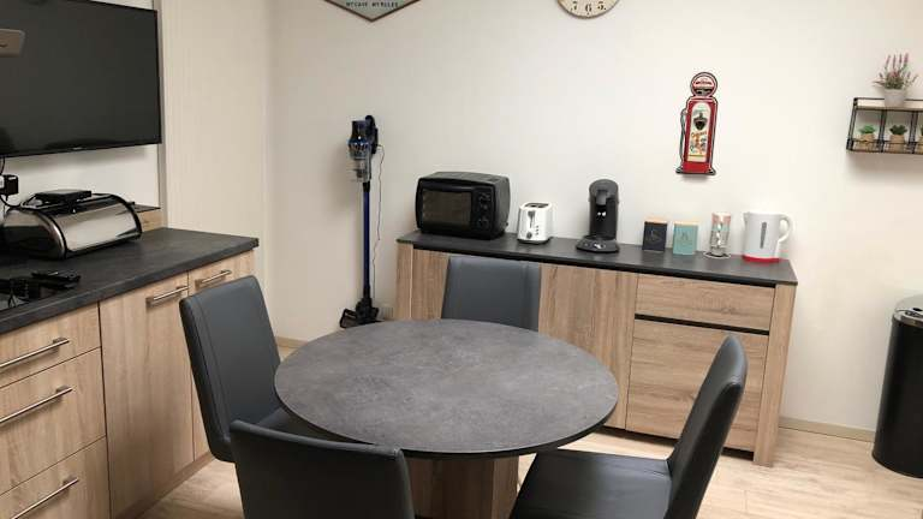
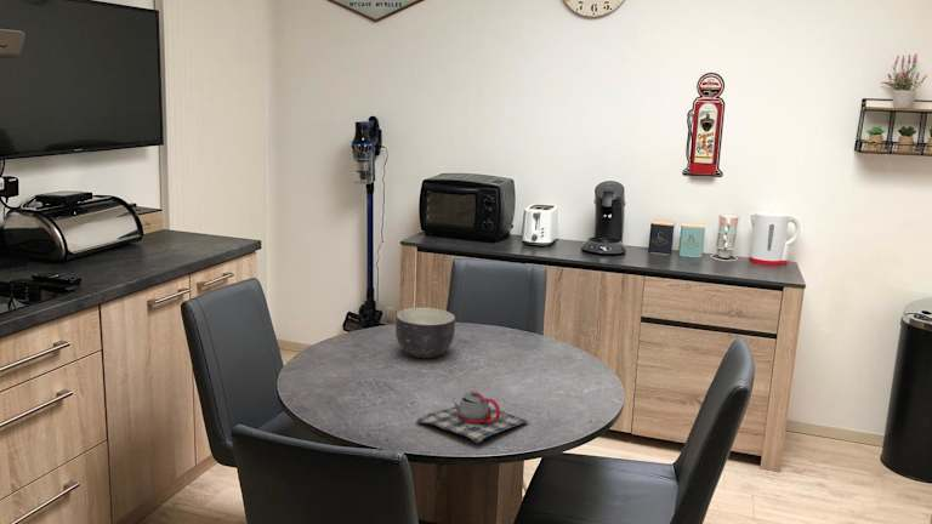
+ teapot (473, 406)
+ bowl (425, 334)
